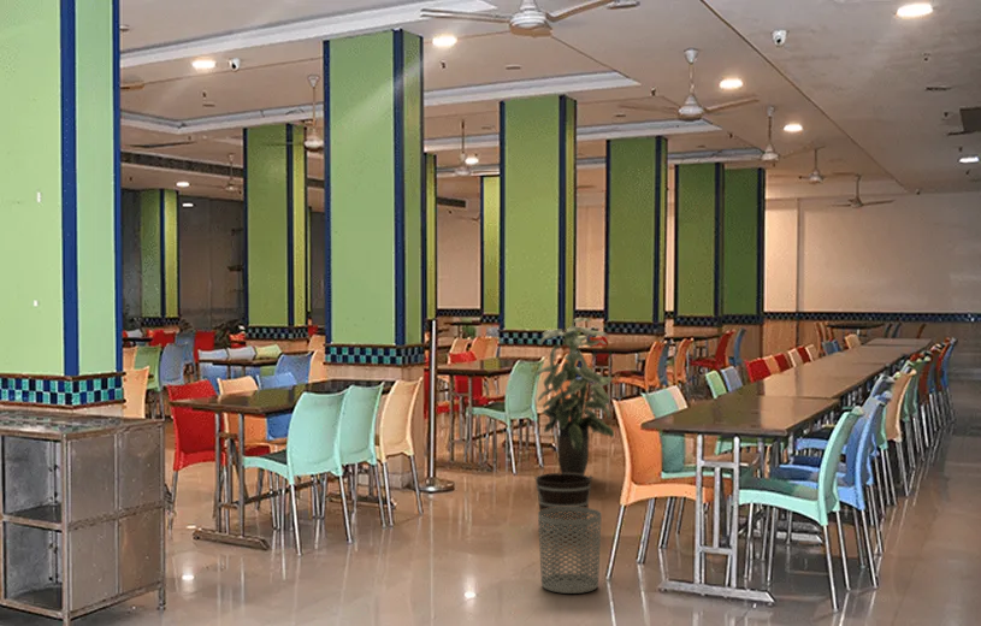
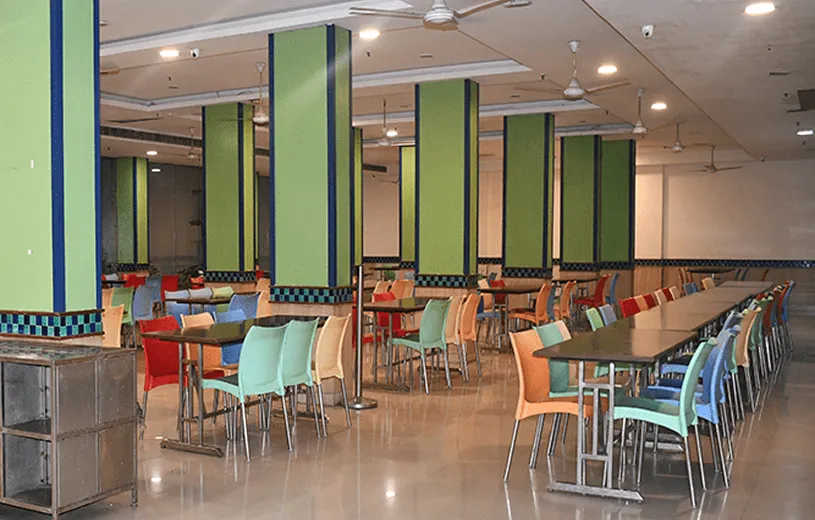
- bucket (563, 501)
- waste bin (569, 548)
- indoor plant (577, 398)
